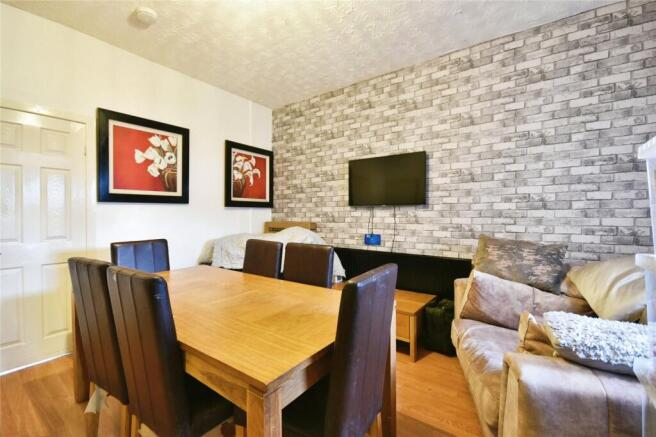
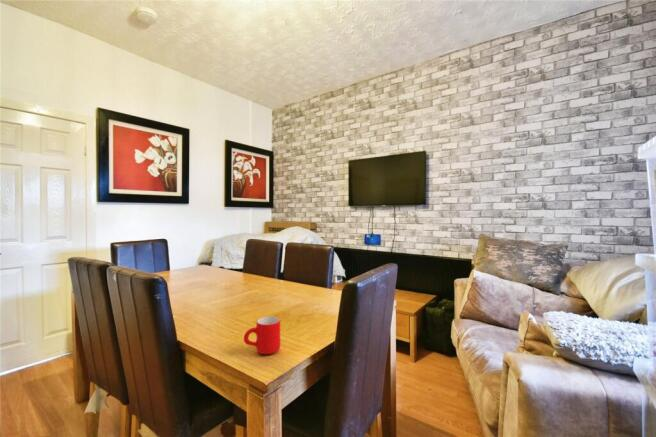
+ mug (262, 336)
